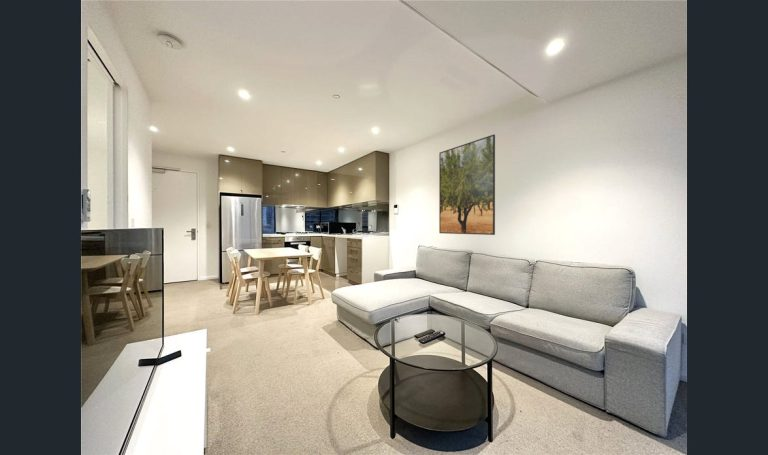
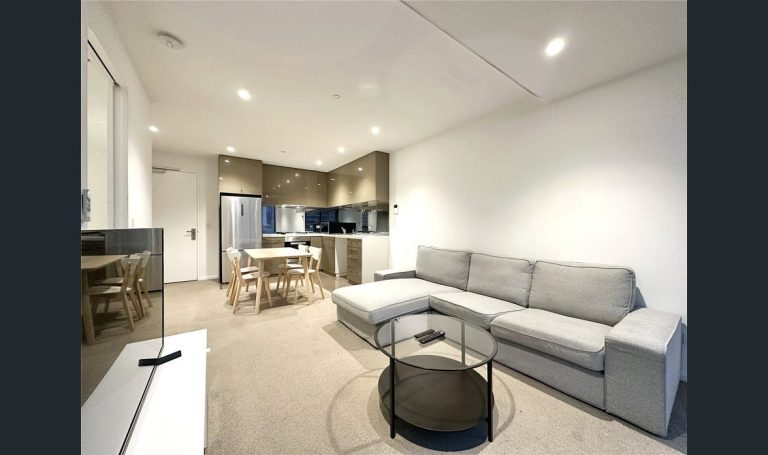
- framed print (464, 189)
